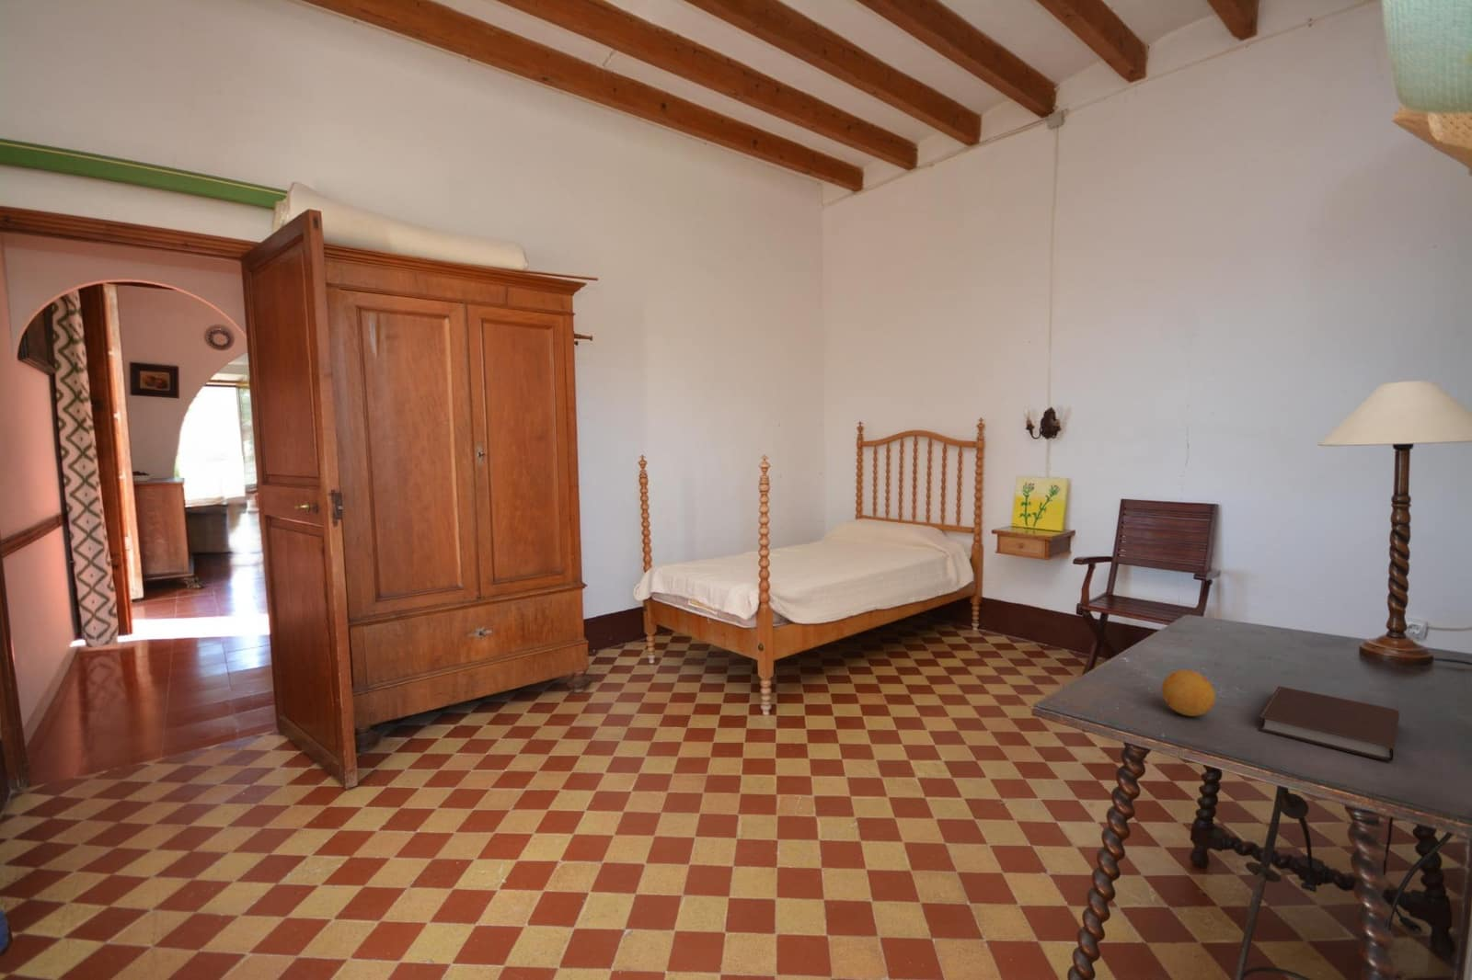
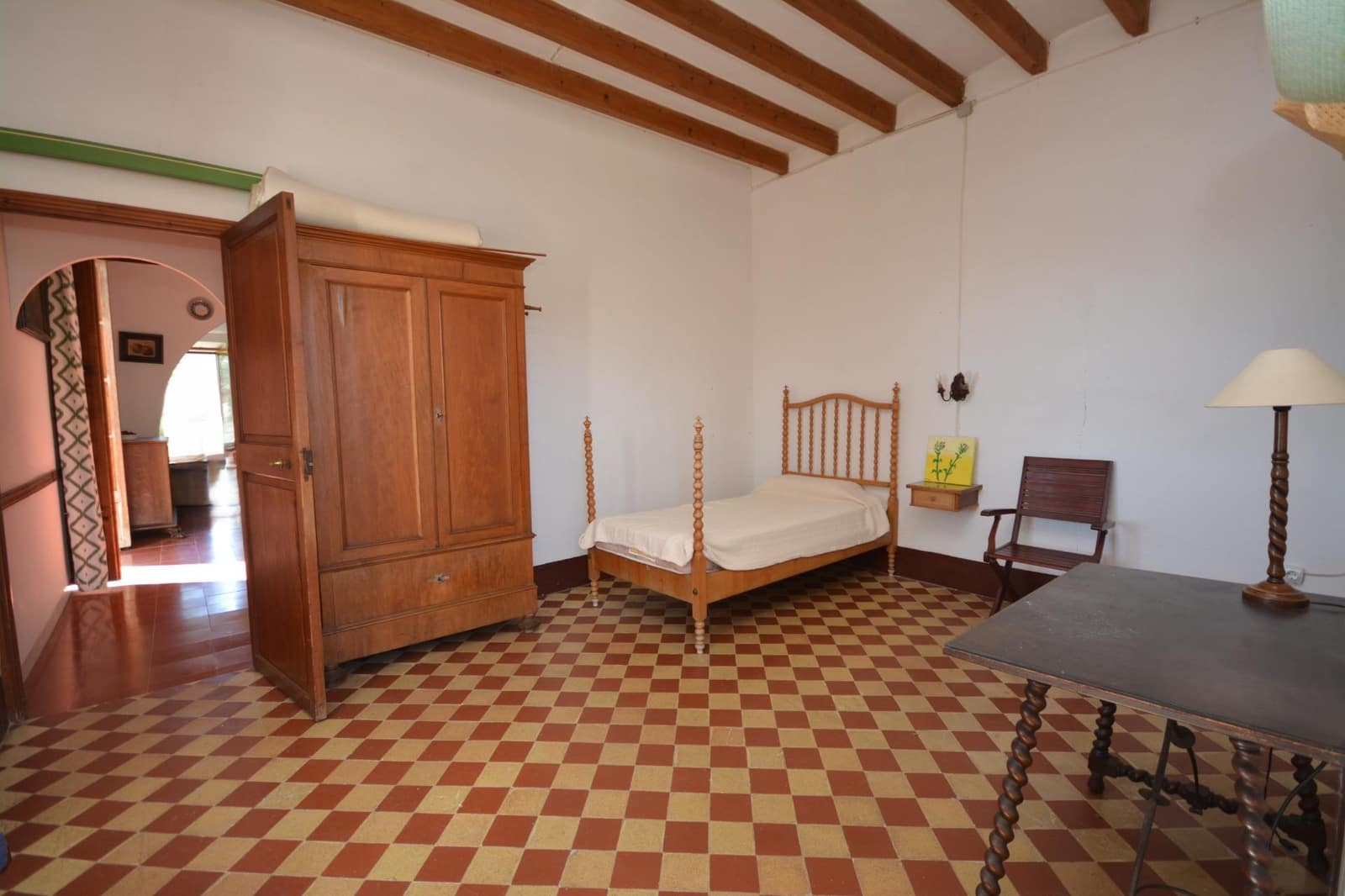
- notebook (1329, 720)
- fruit (1187, 692)
